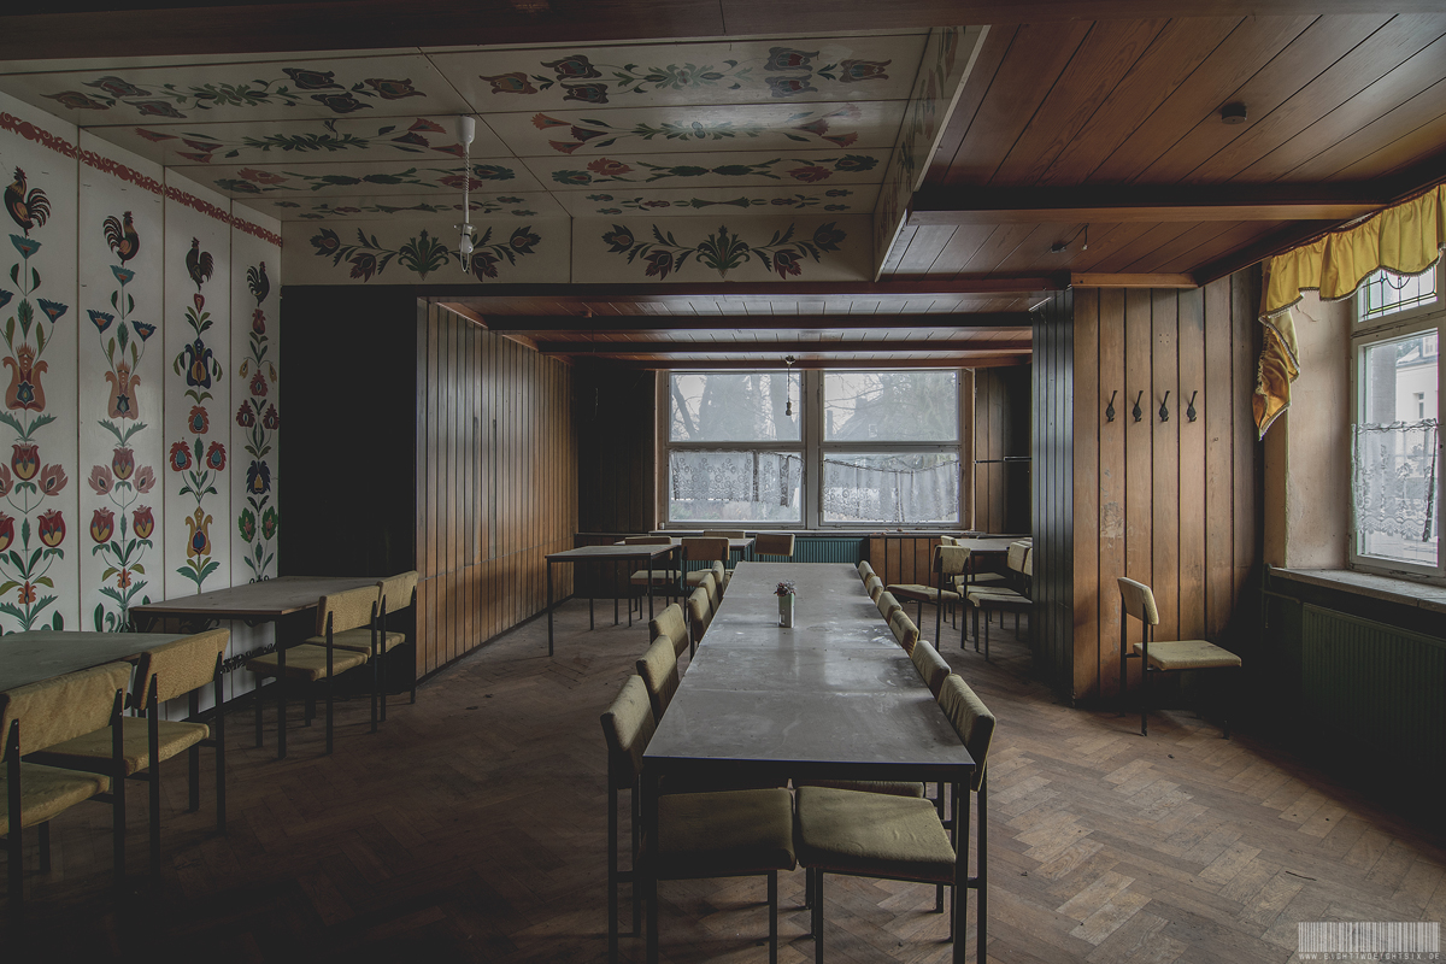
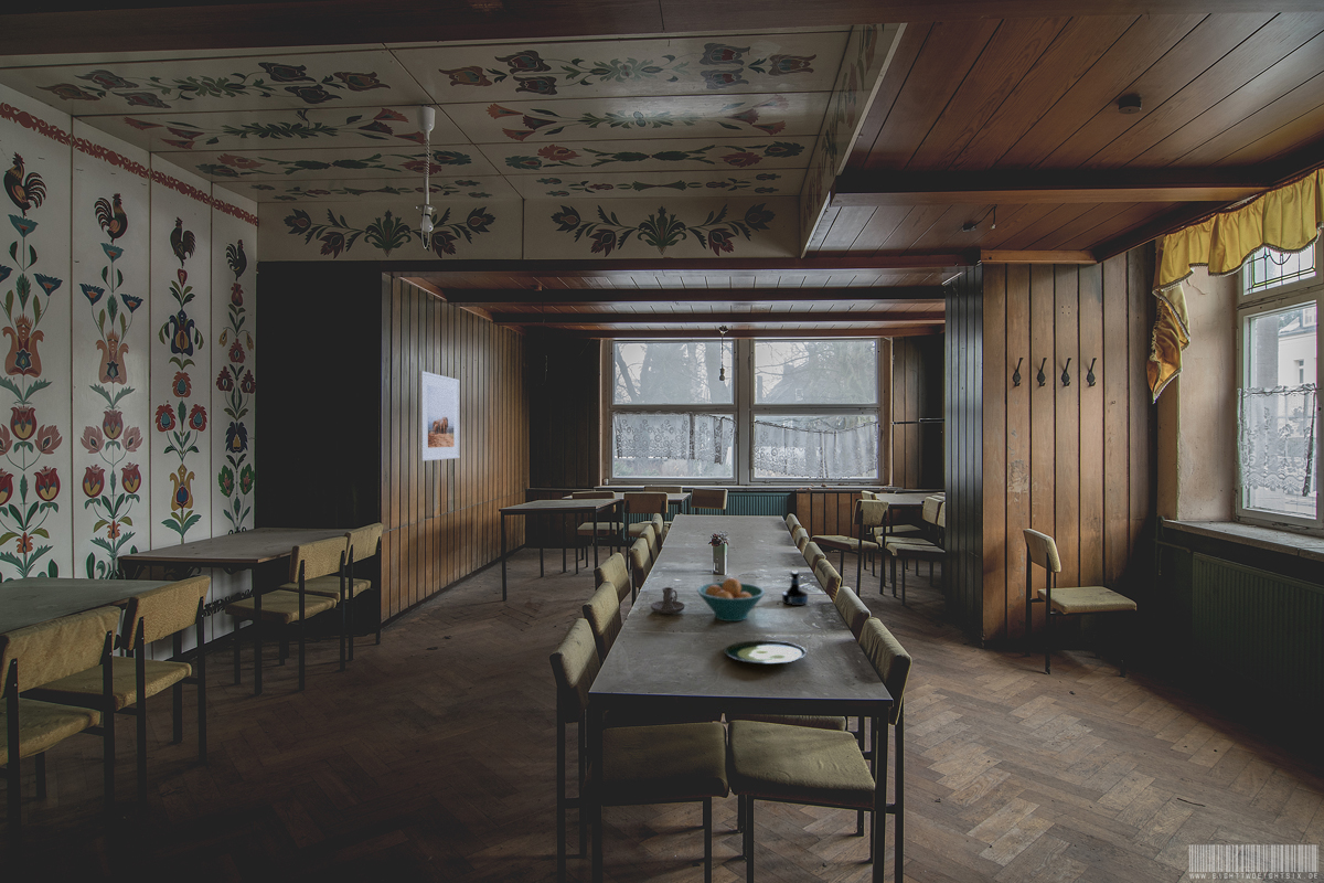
+ tequila bottle (794, 587)
+ candle holder (669, 598)
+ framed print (440, 417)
+ plate (765, 651)
+ fruit bowl (730, 597)
